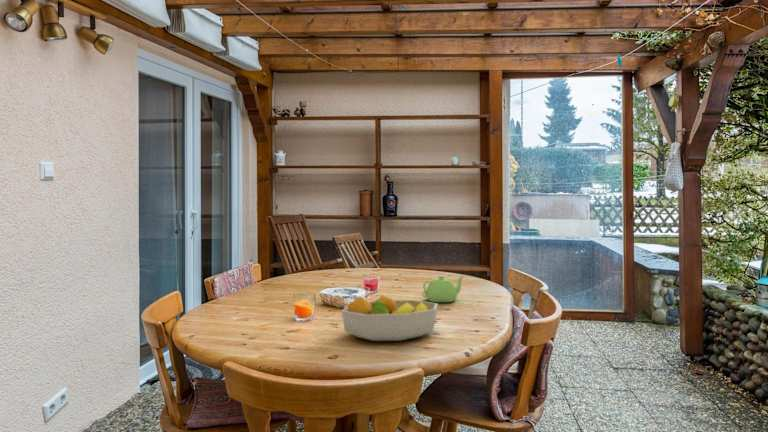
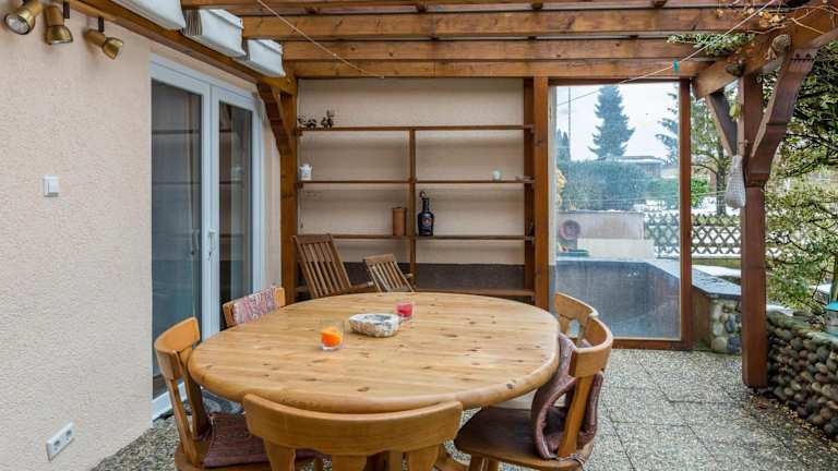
- teapot (443, 287)
- fruit bowl (391, 314)
